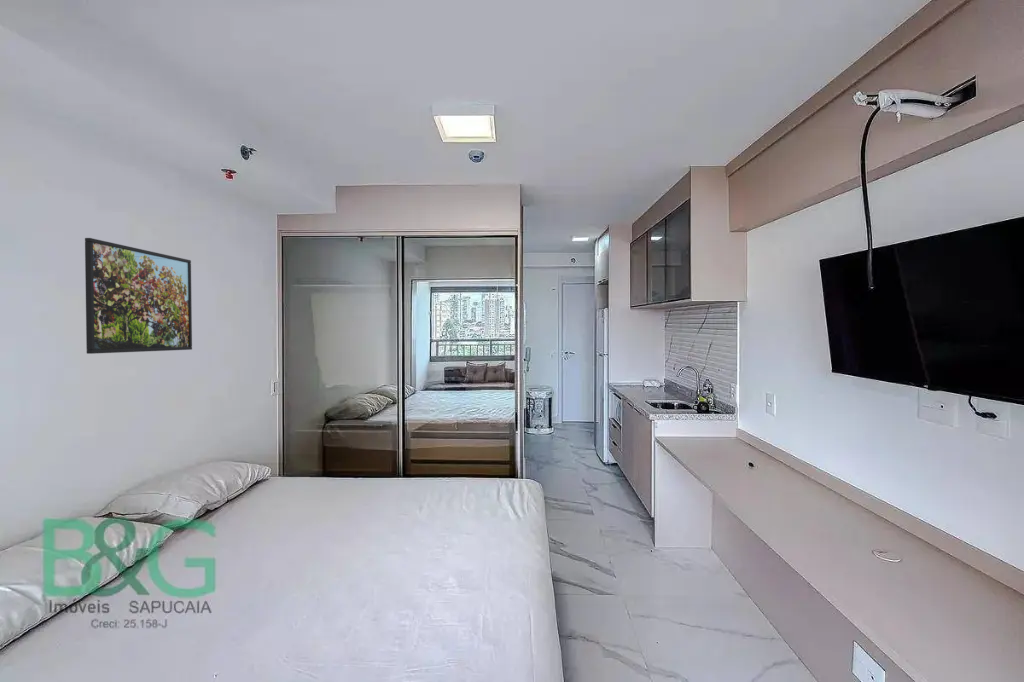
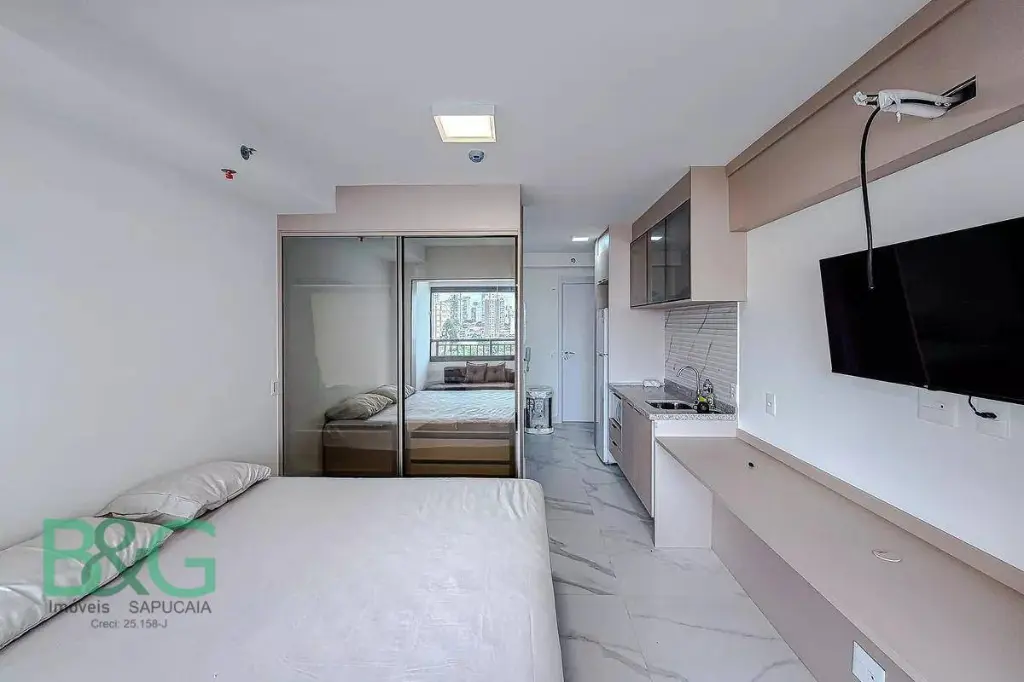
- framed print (145, 300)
